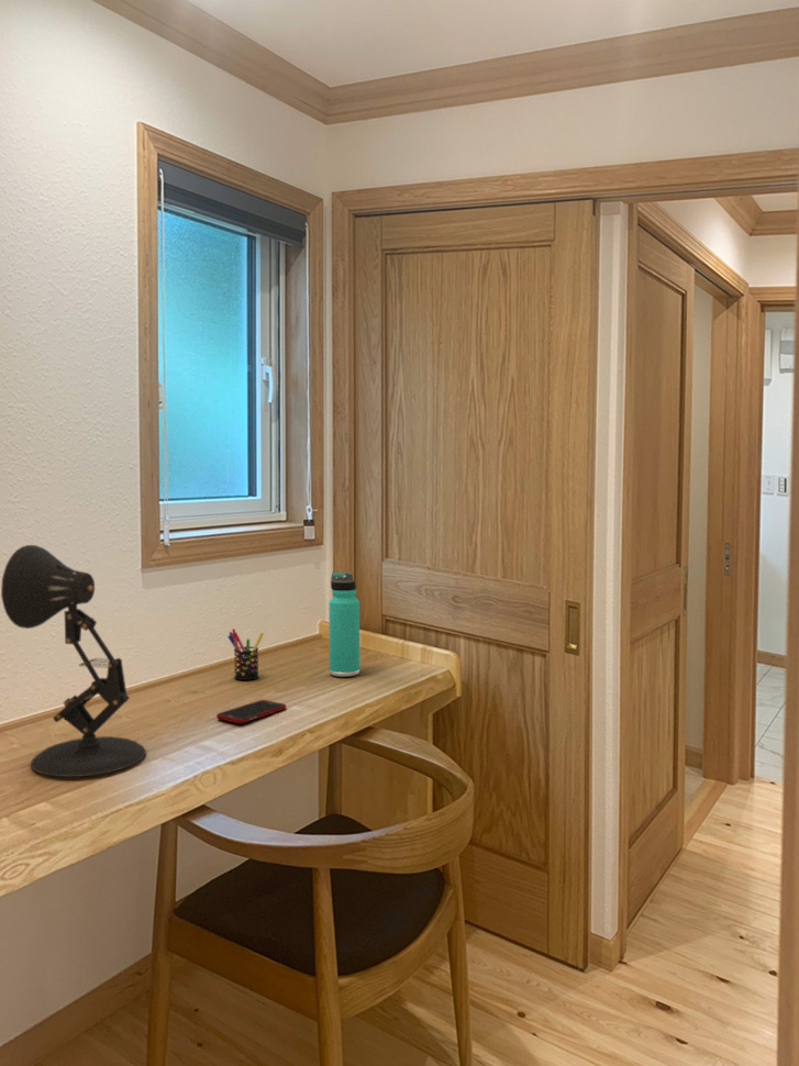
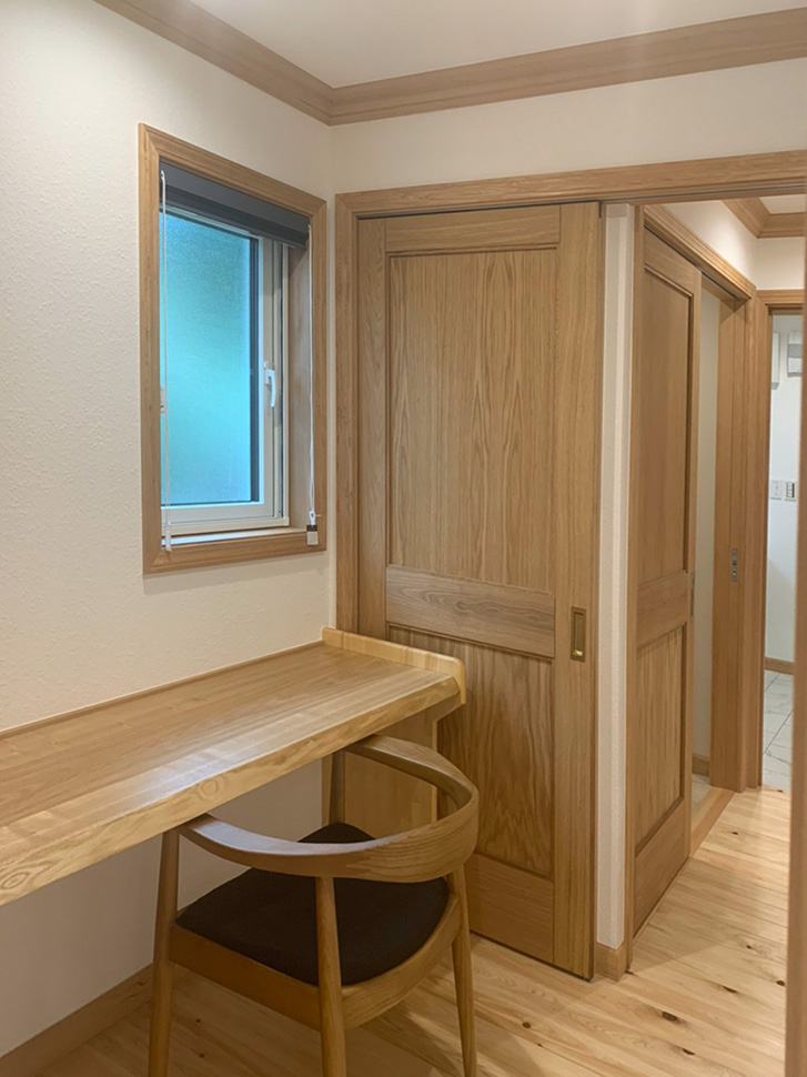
- pen holder (245, 653)
- desk lamp (82, 652)
- cell phone (252, 711)
- thermos bottle (344, 623)
